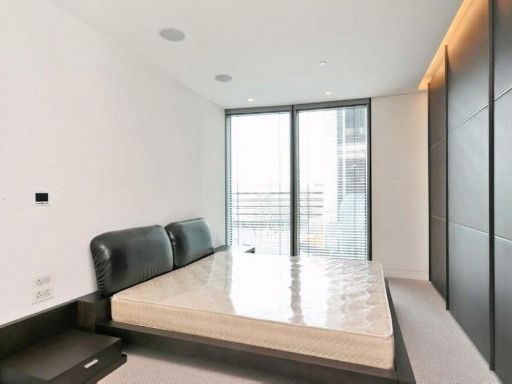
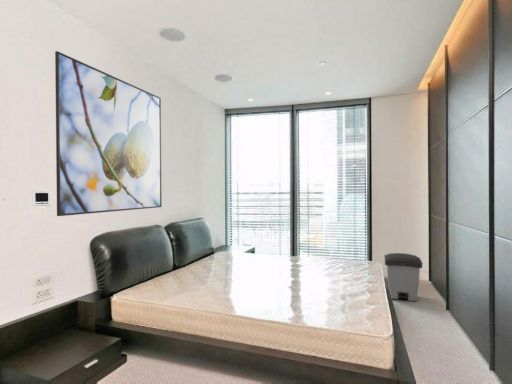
+ trash can (402, 276)
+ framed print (119, 145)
